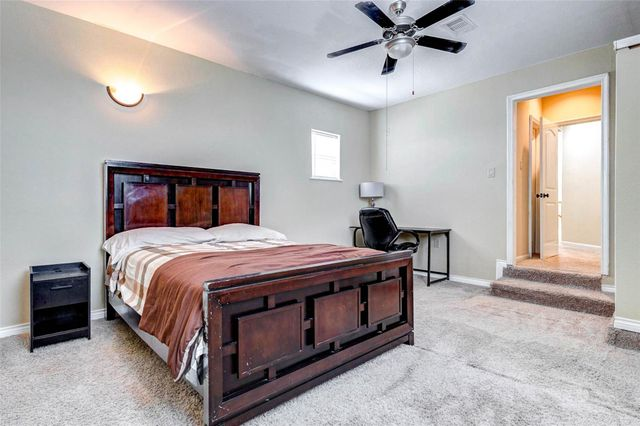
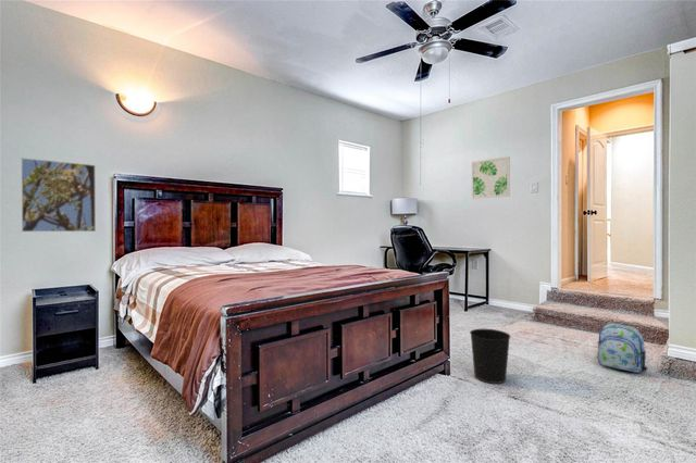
+ wastebasket (489, 355)
+ wall art (489, 178)
+ backpack (620, 347)
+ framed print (60, 197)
